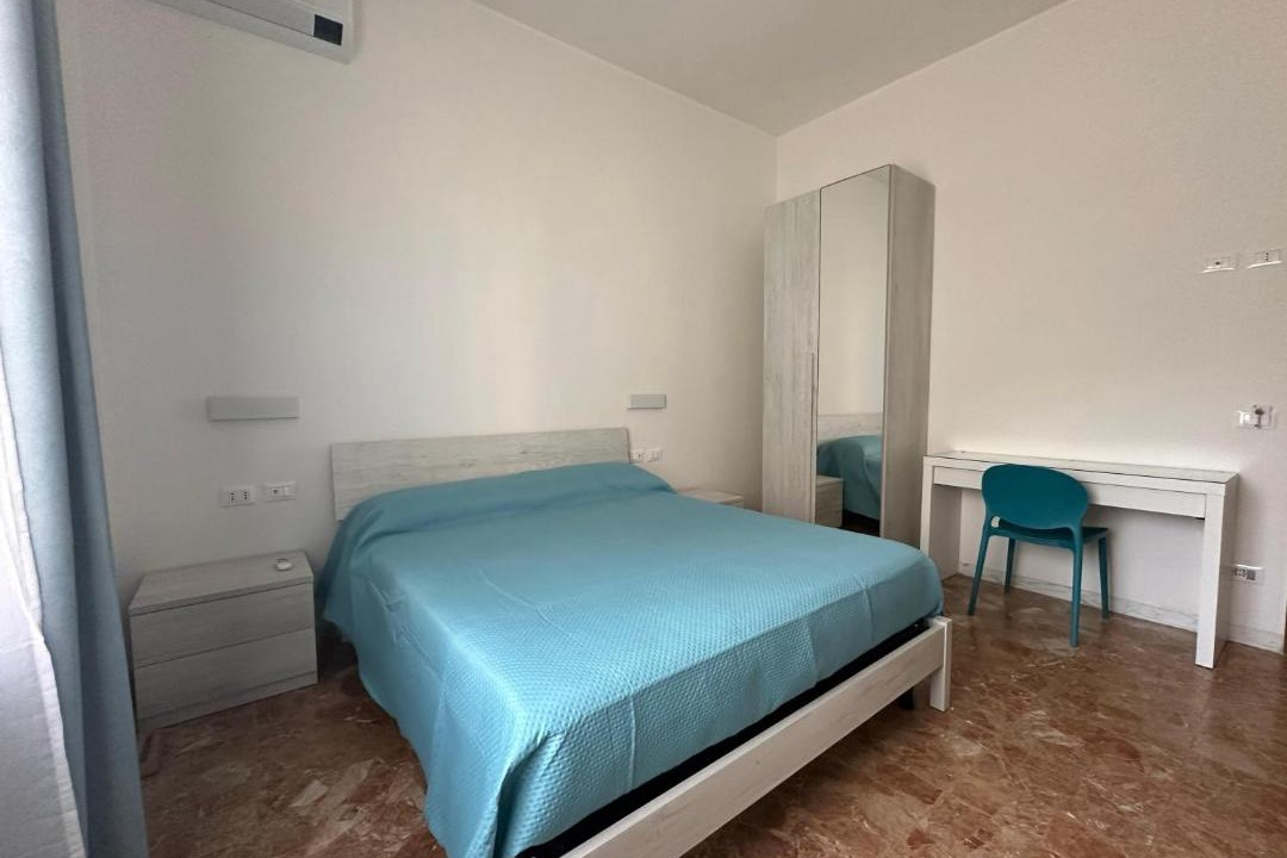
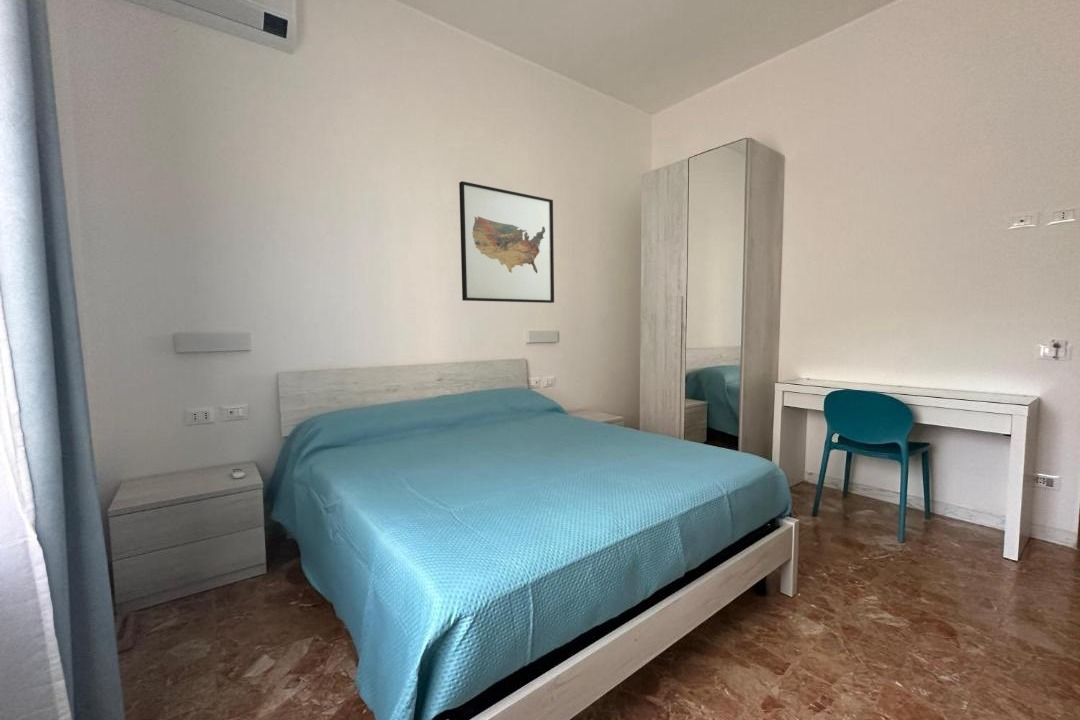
+ wall art (510, 247)
